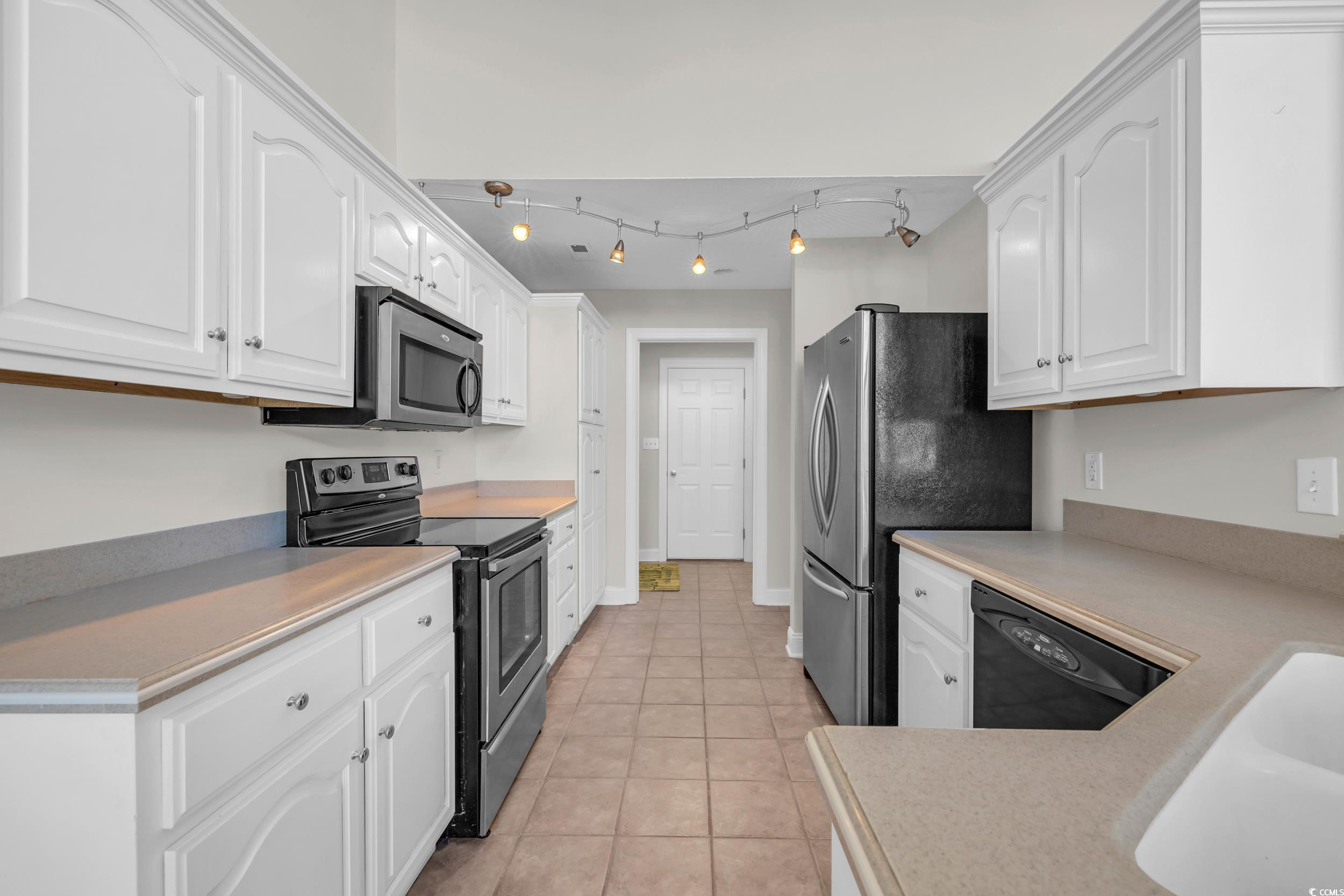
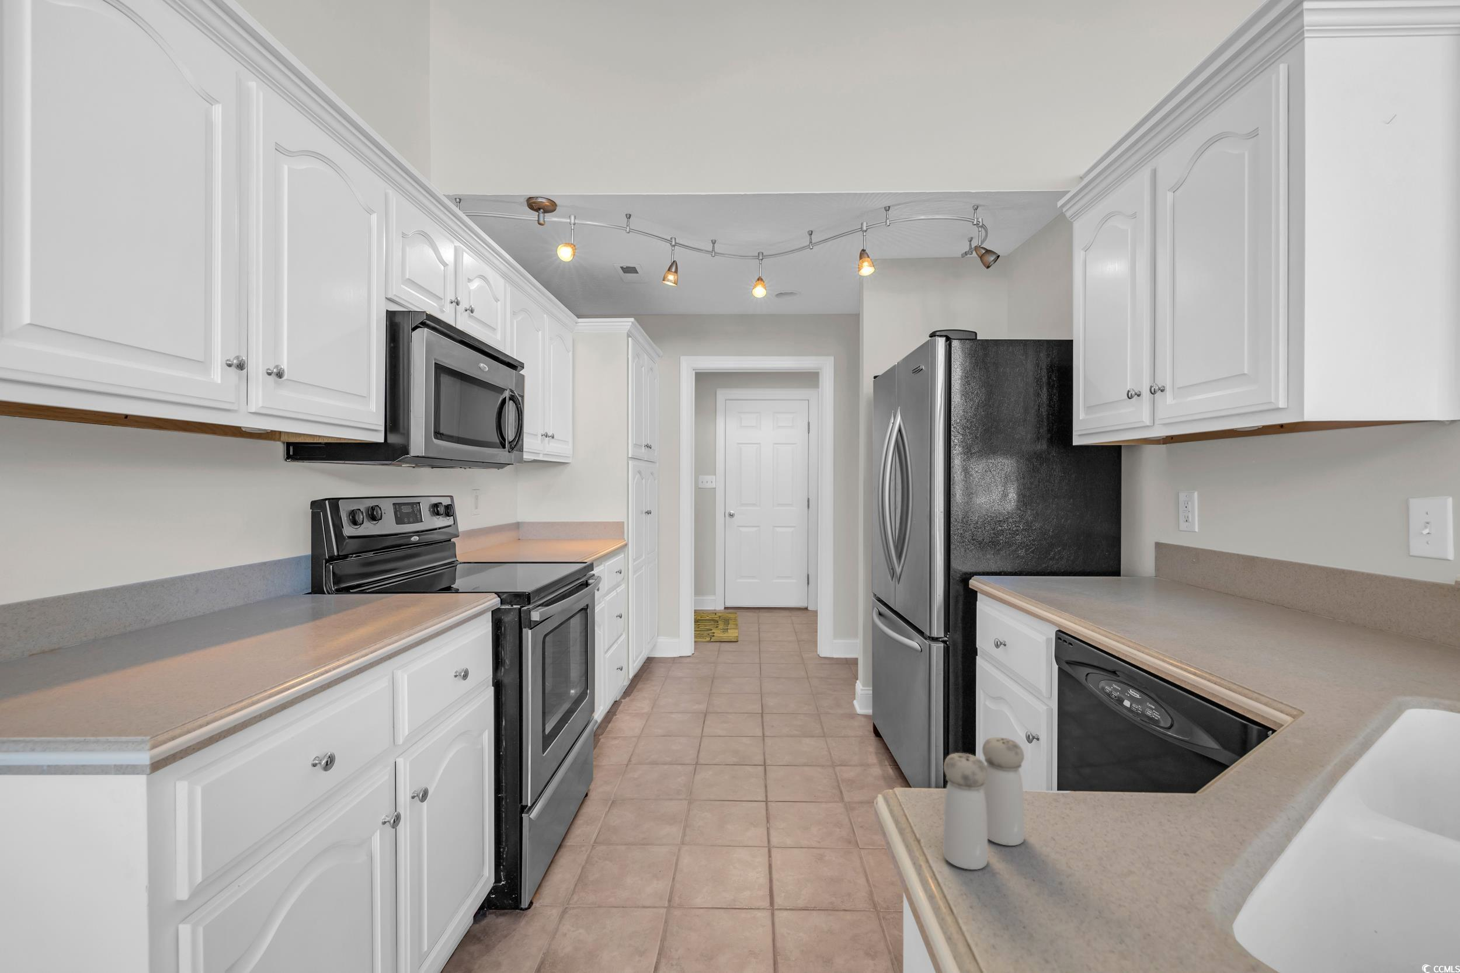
+ salt and pepper shaker (984, 797)
